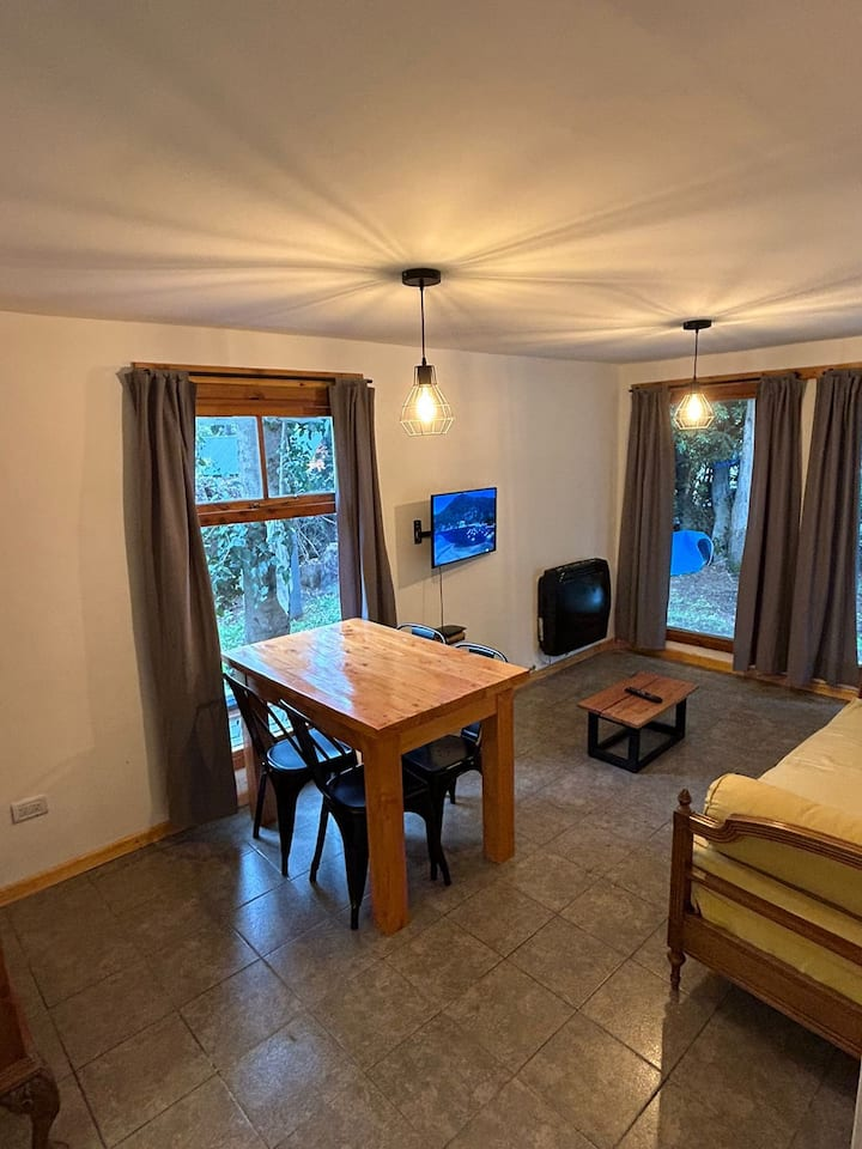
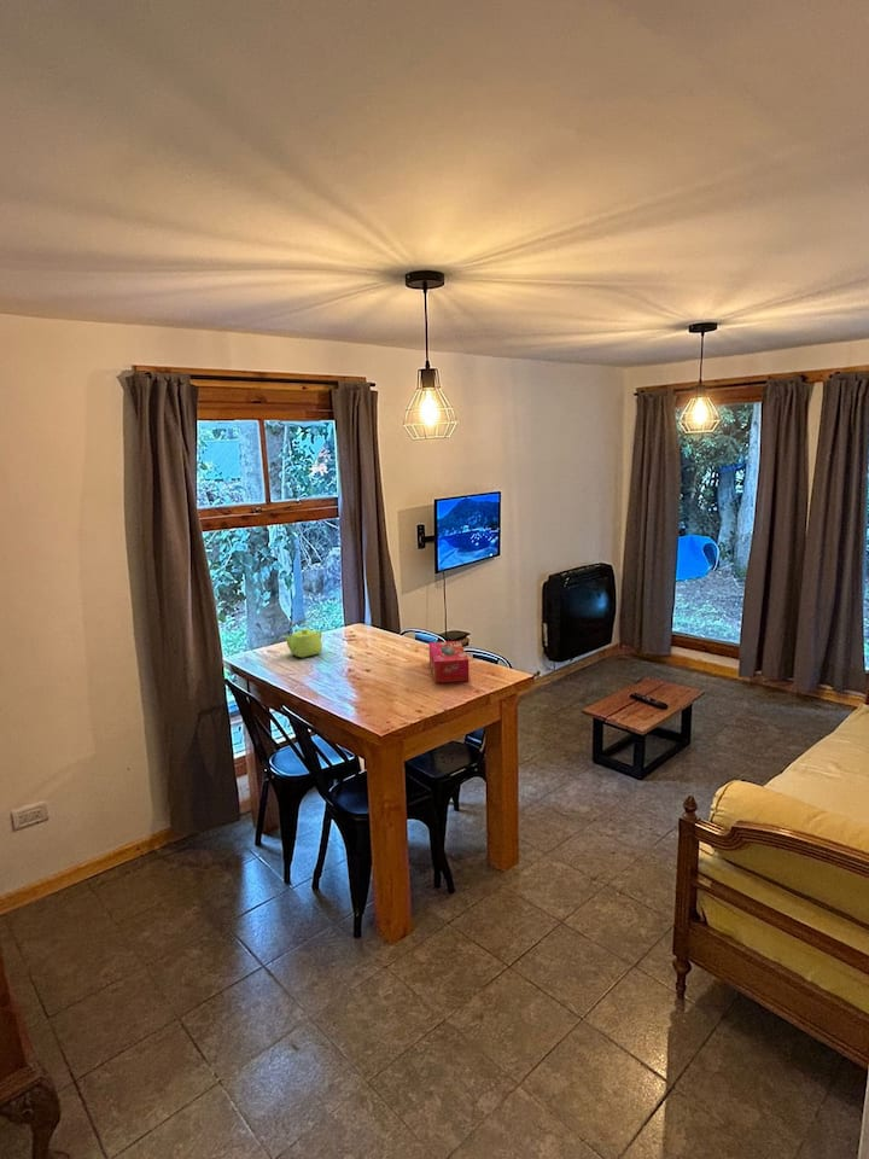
+ tissue box (448, 660)
+ teapot (302, 642)
